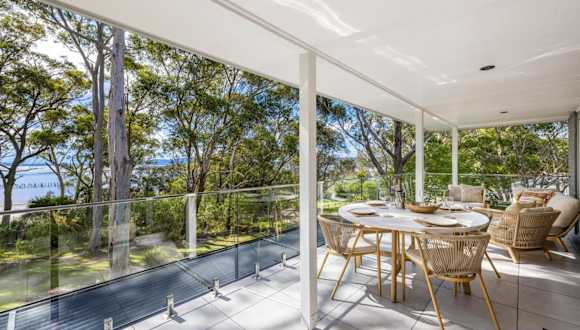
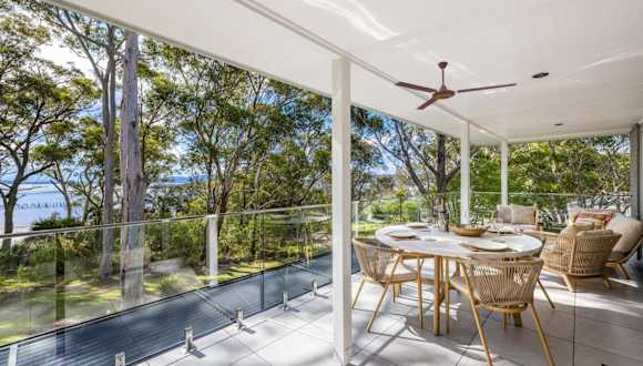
+ ceiling fan (458, 90)
